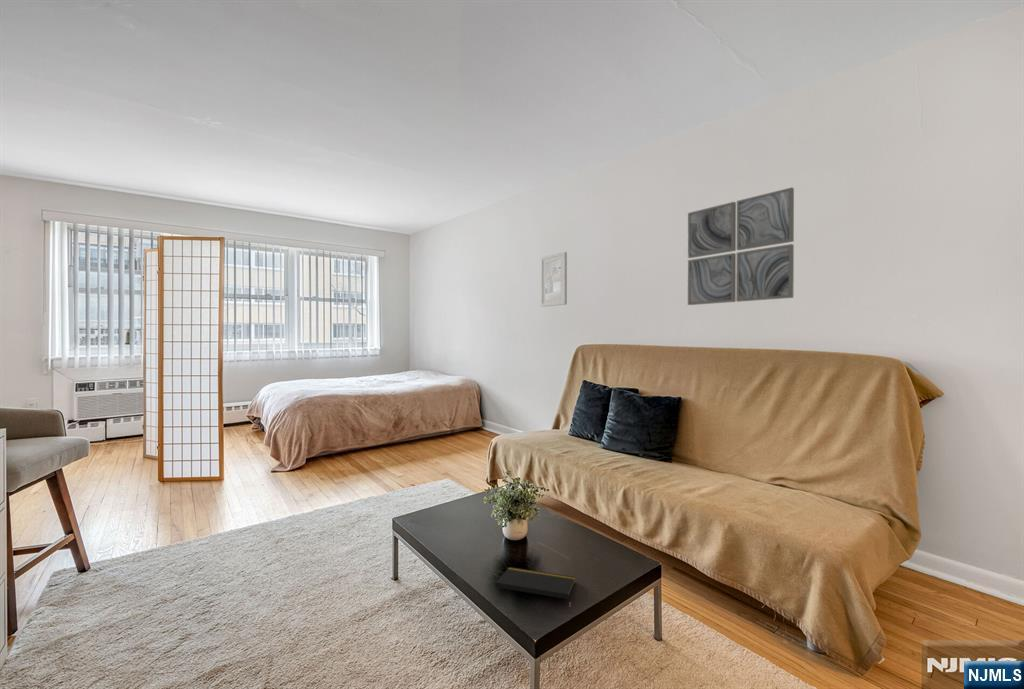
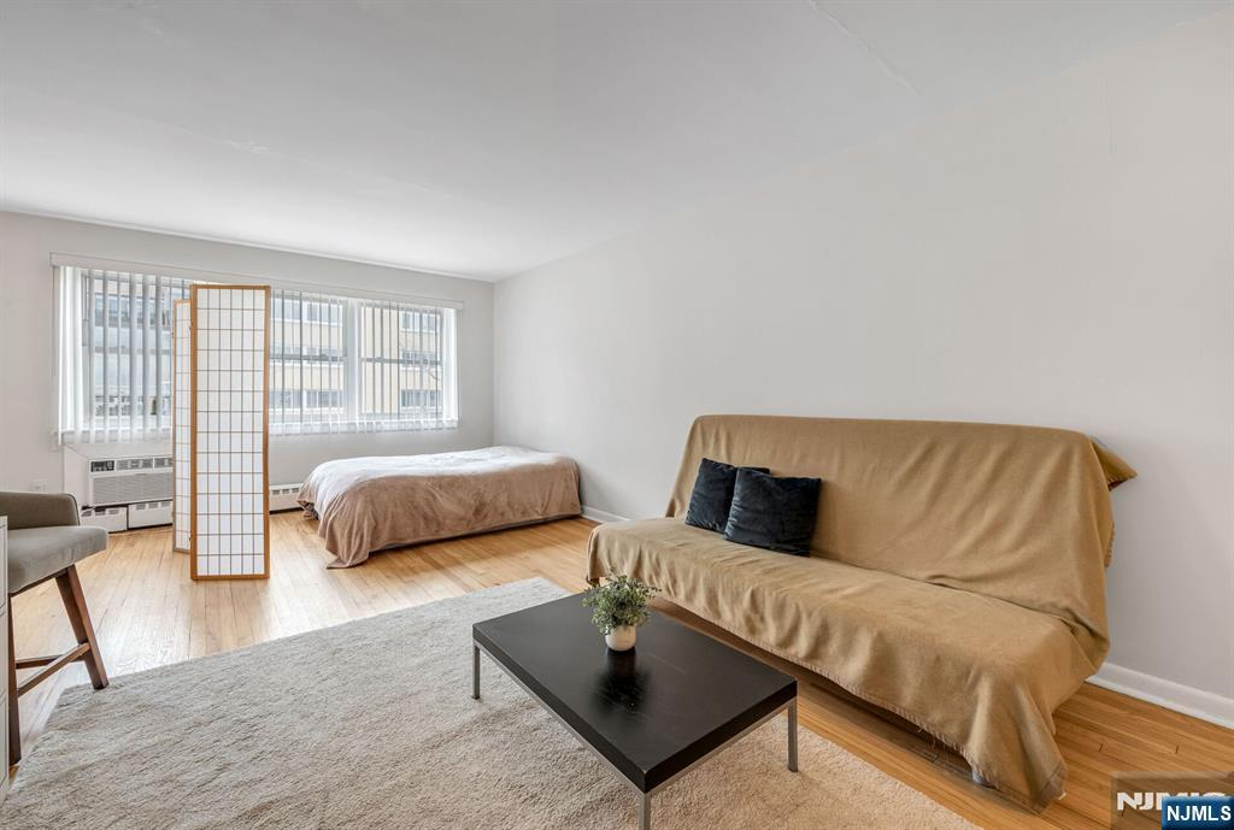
- wall art (735, 250)
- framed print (553, 280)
- notepad (536, 581)
